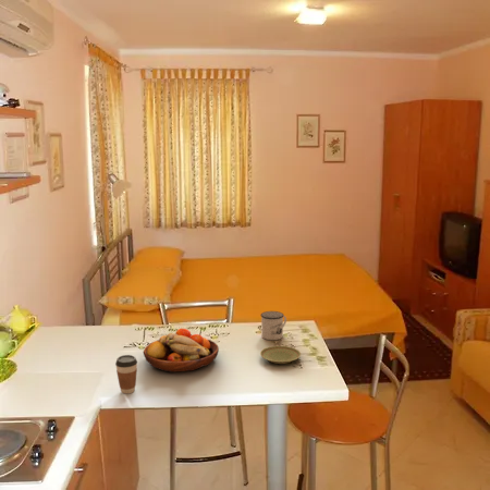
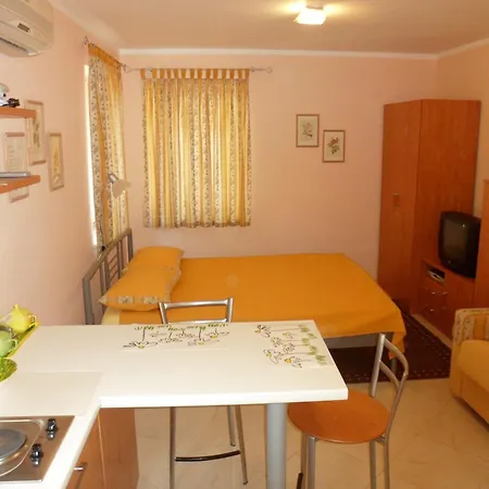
- coffee cup (126, 375)
- fruit bowl (182, 345)
- plate (280, 355)
- mug (274, 324)
